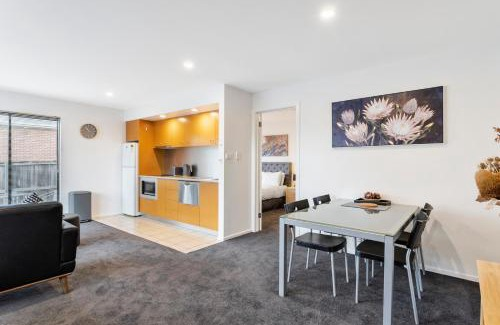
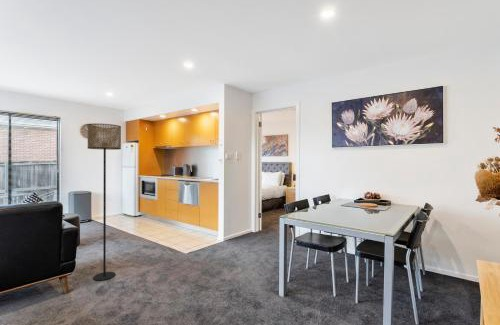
+ floor lamp (104, 200)
